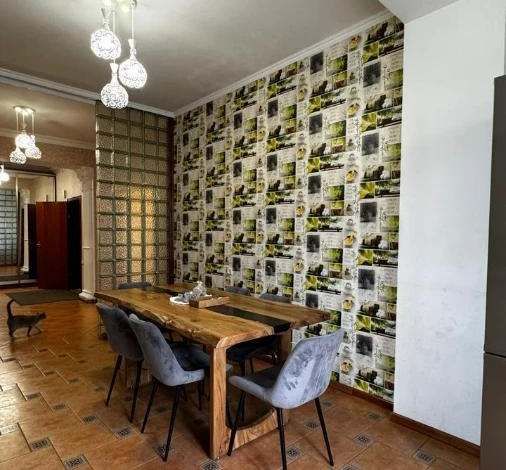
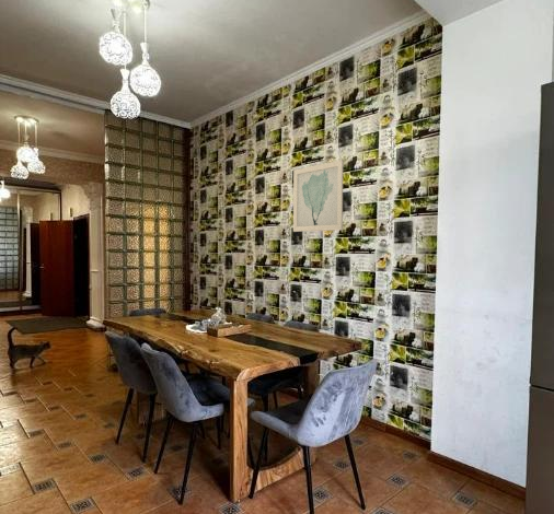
+ wall art (316, 198)
